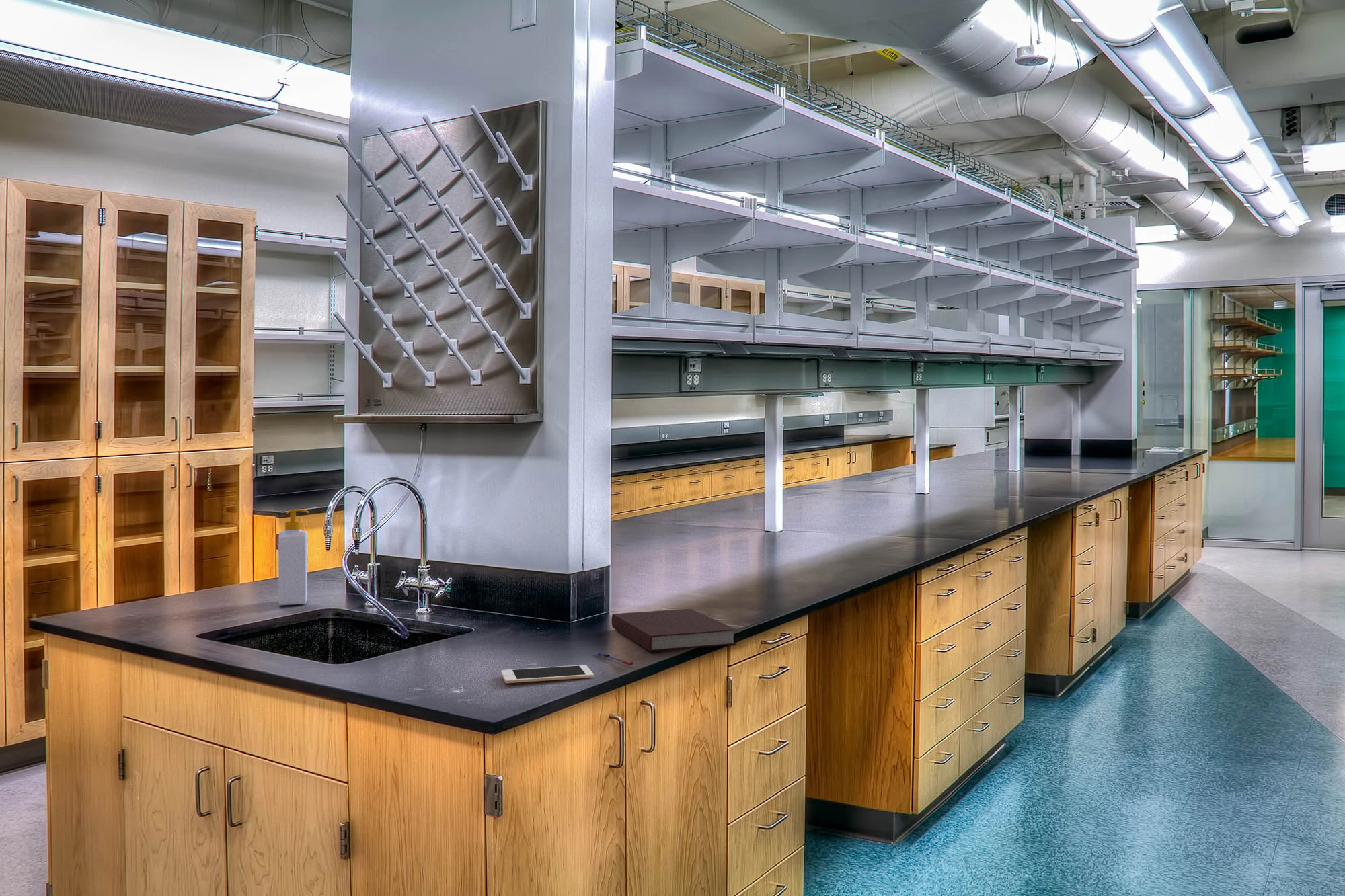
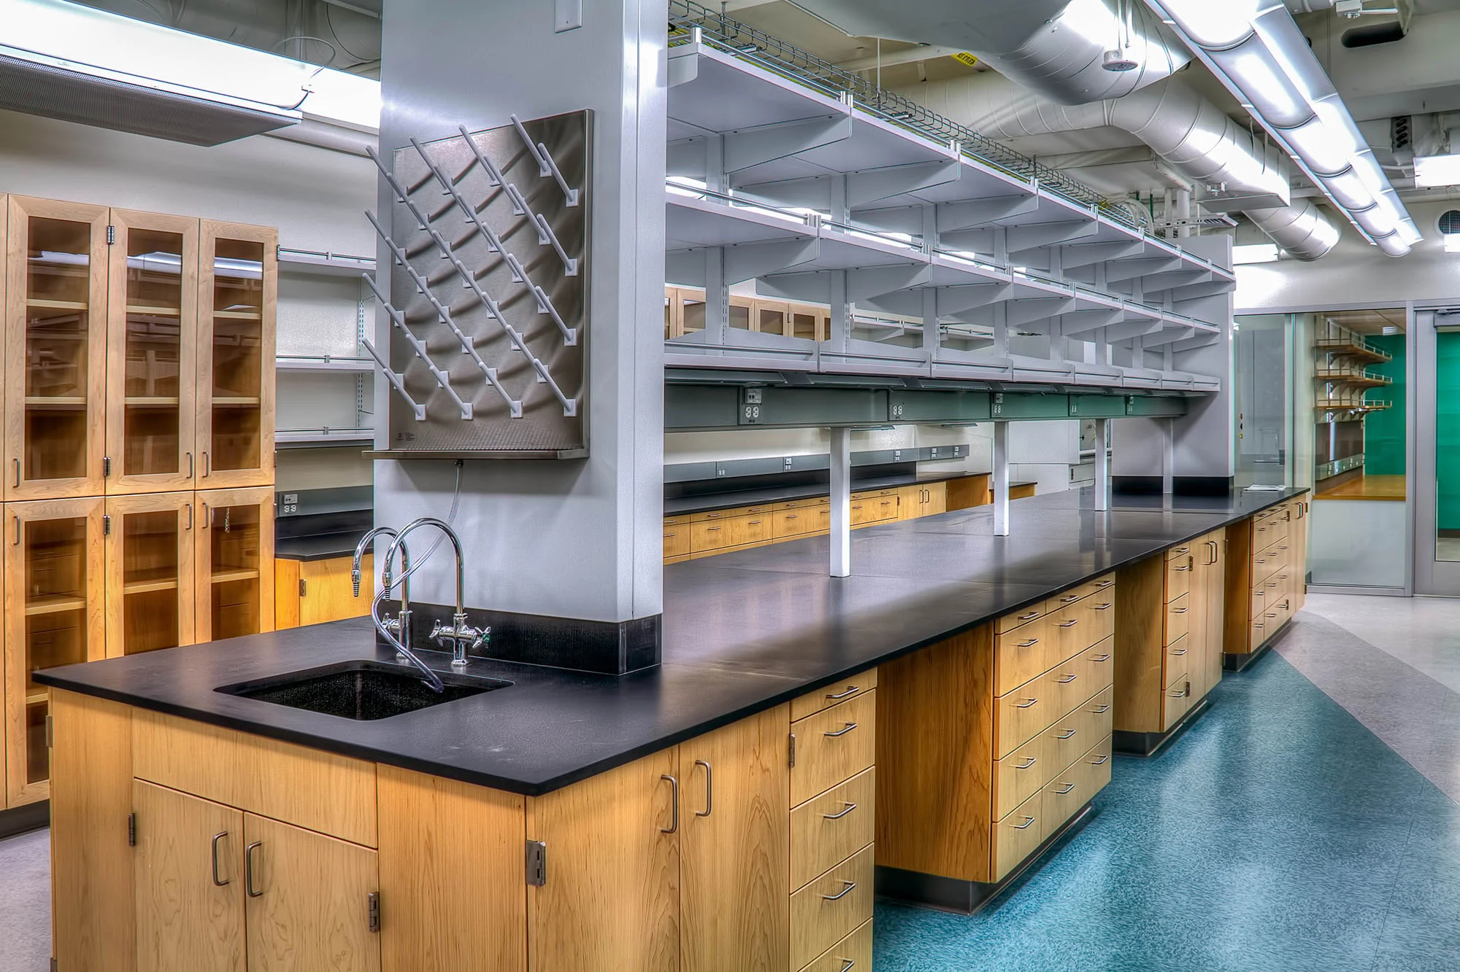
- soap bottle (295, 555)
- notebook (671, 628)
- pen (613, 657)
- cell phone (547, 674)
